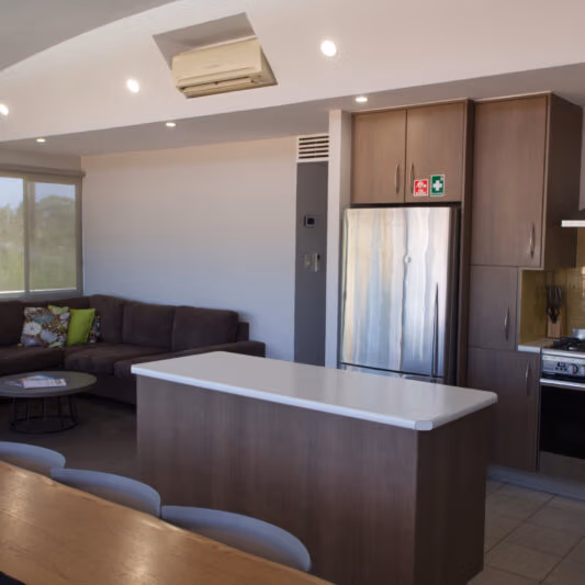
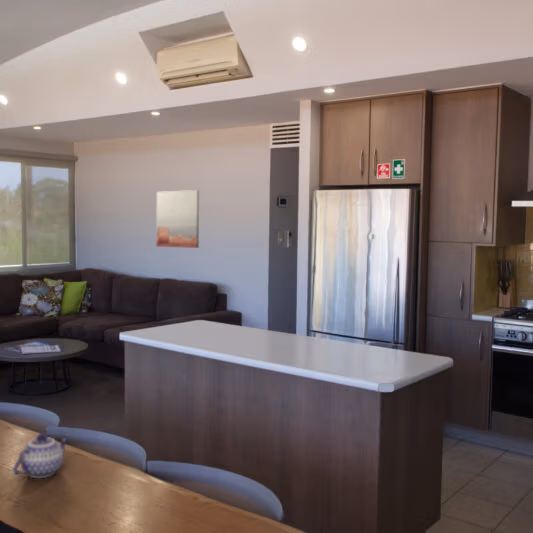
+ wall art (177, 219)
+ teapot (42, 453)
